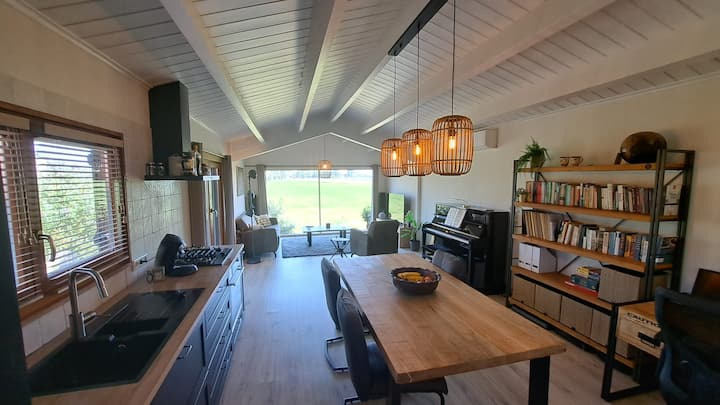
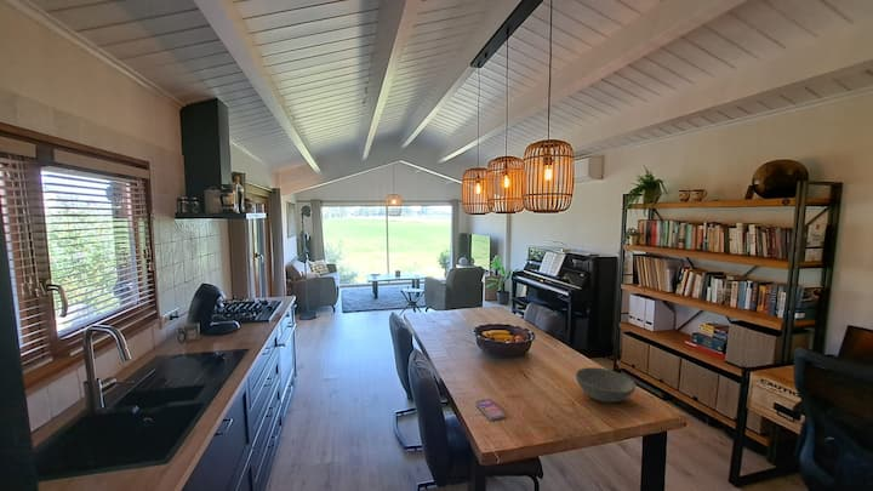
+ smartphone (490, 409)
+ bowl (604, 387)
